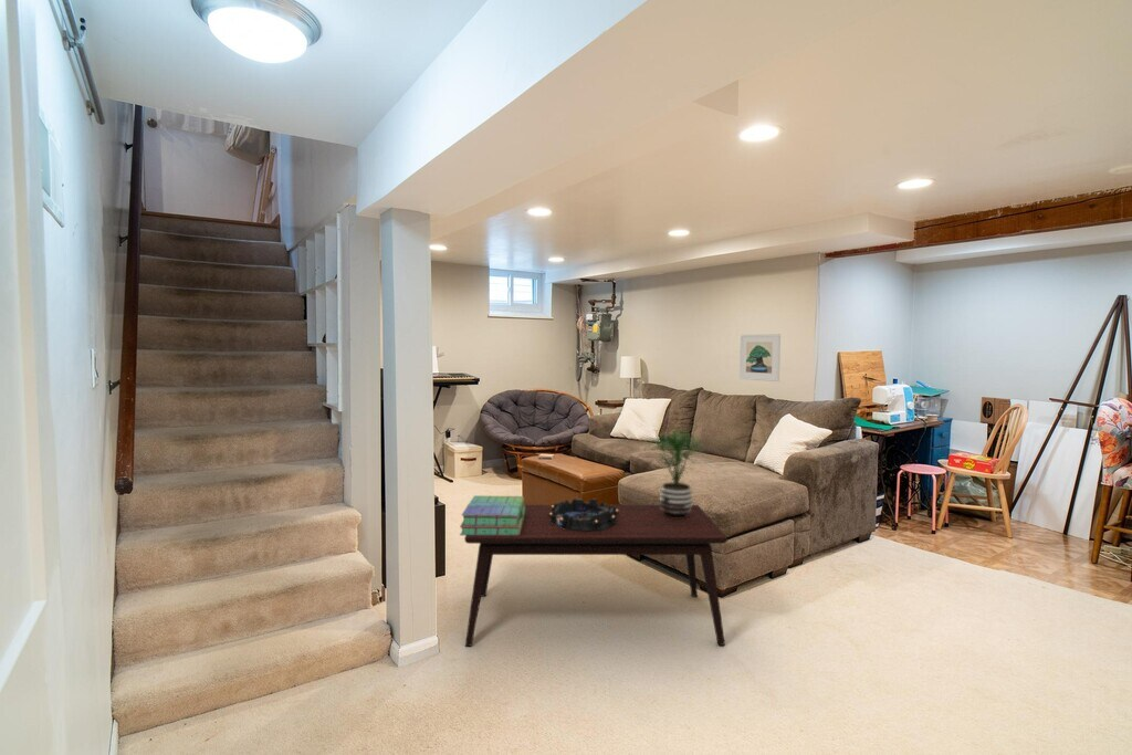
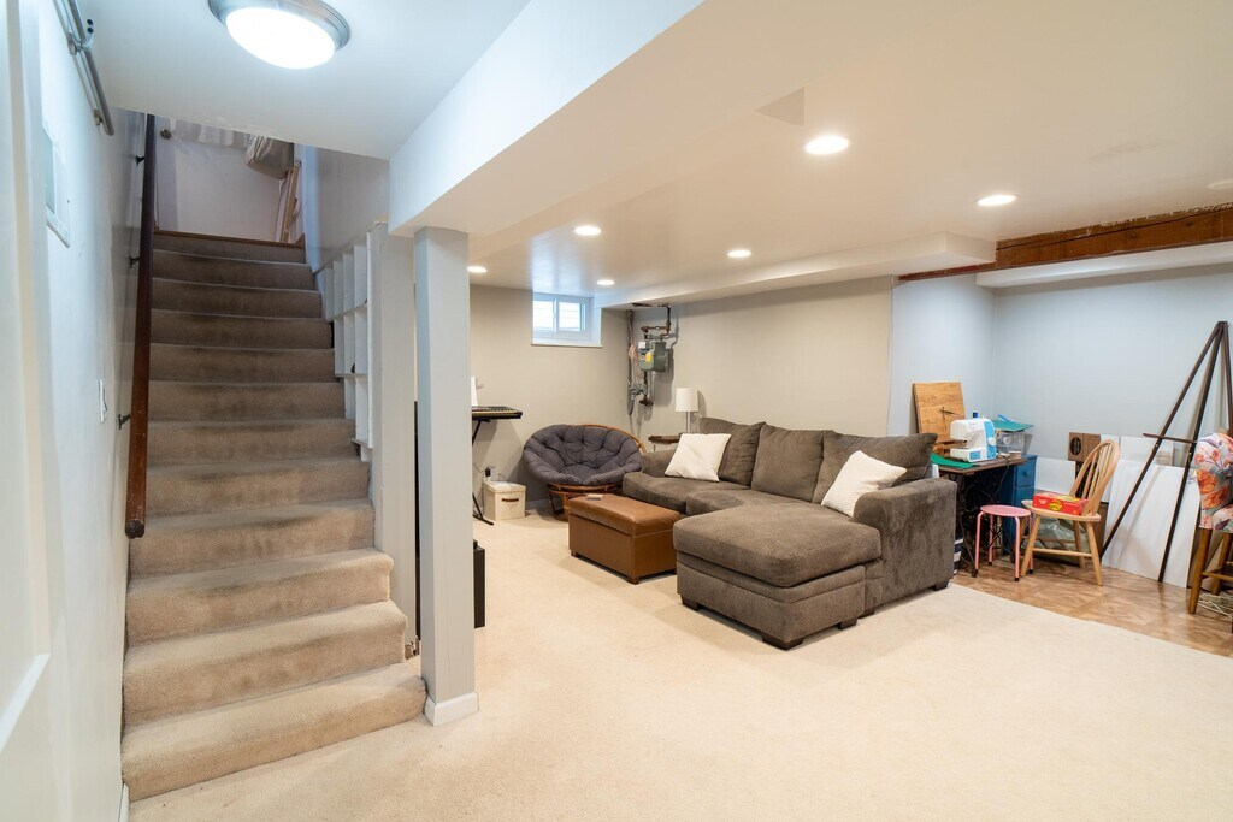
- decorative bowl (584, 512)
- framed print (758, 357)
- stack of books (494, 513)
- potted plant (674, 471)
- coffee table (591, 554)
